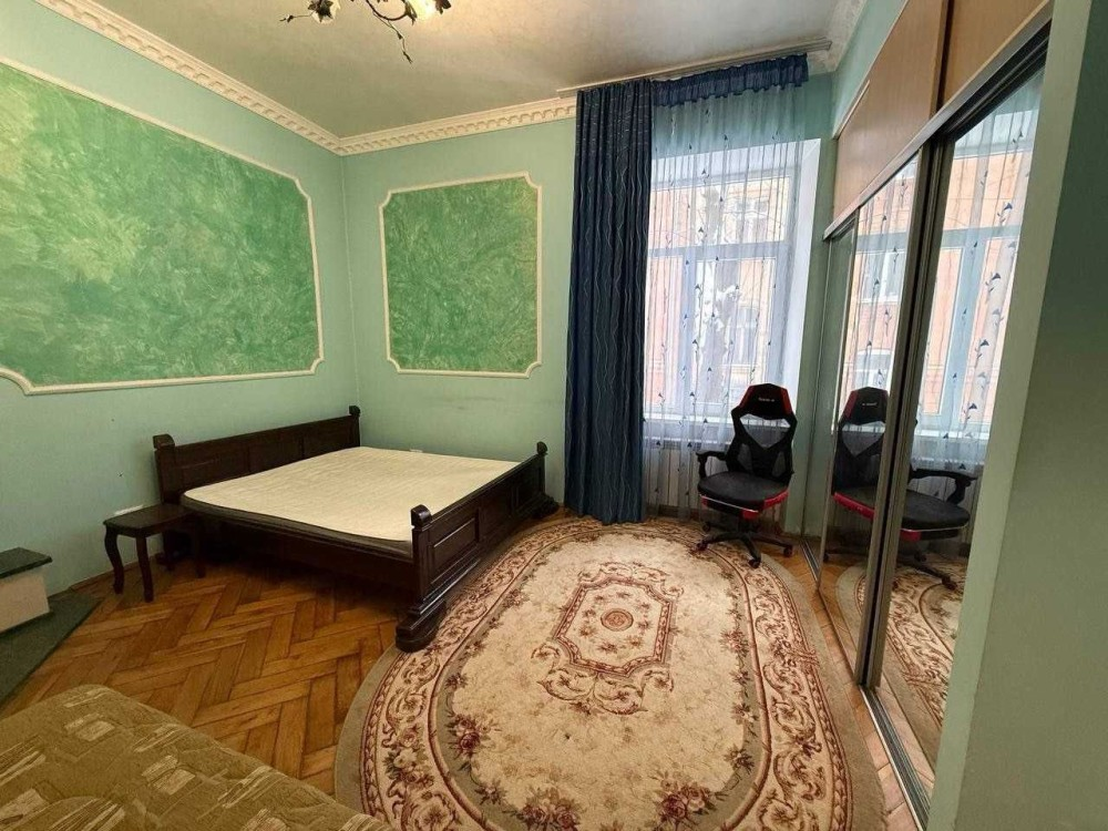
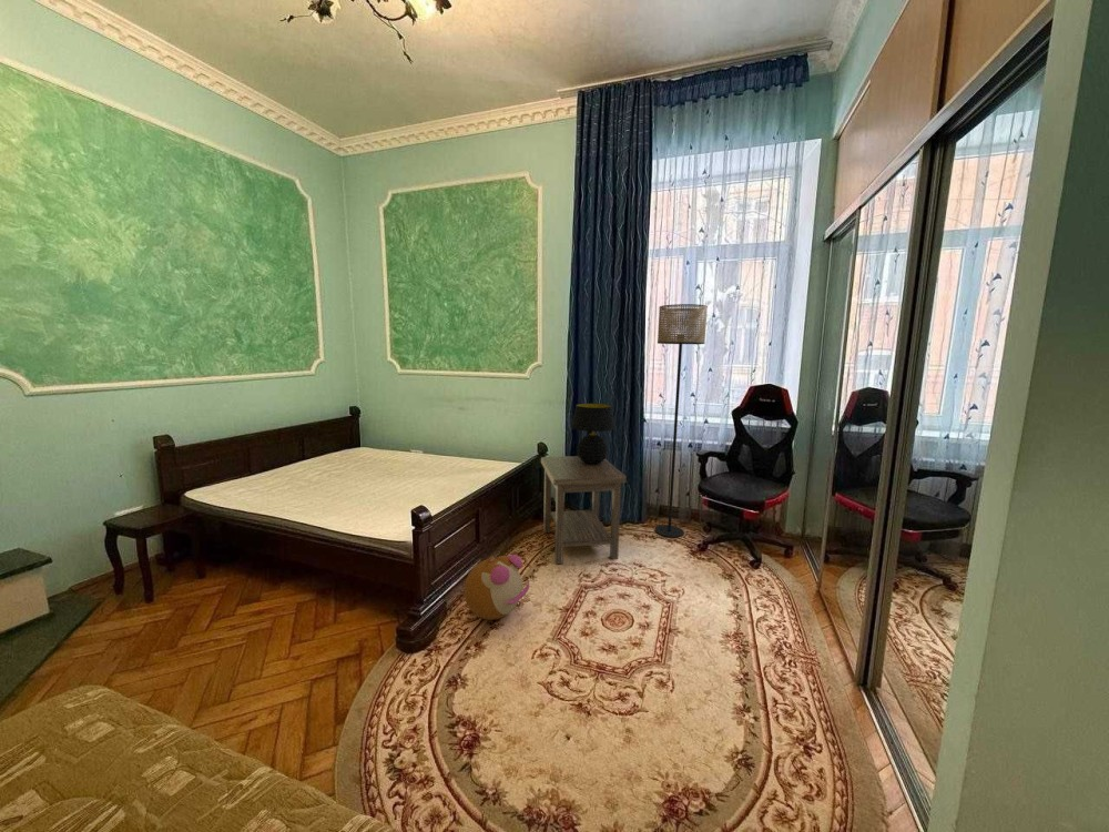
+ plush toy (495, 586)
+ side table (579, 510)
+ table lamp (592, 434)
+ floor lamp (675, 423)
